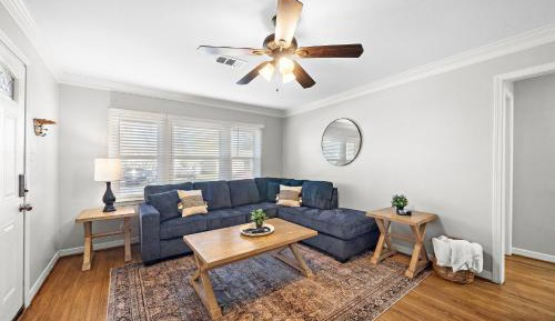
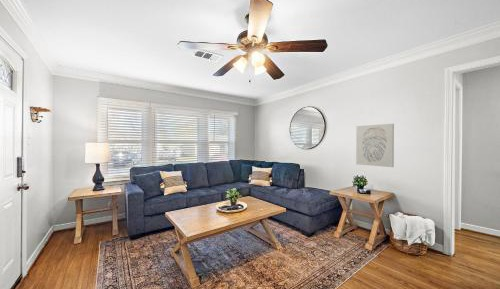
+ wall art (373, 145)
